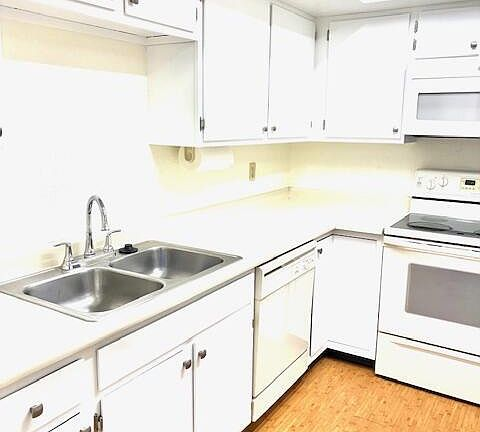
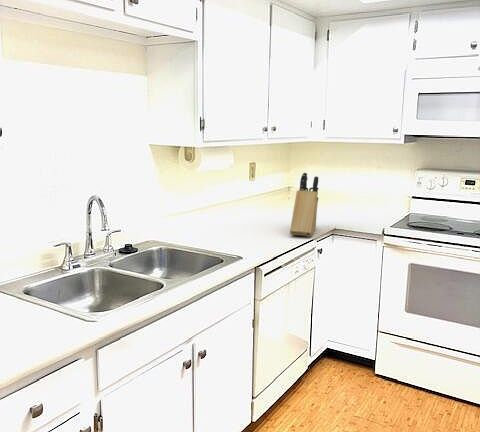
+ knife block (305, 202)
